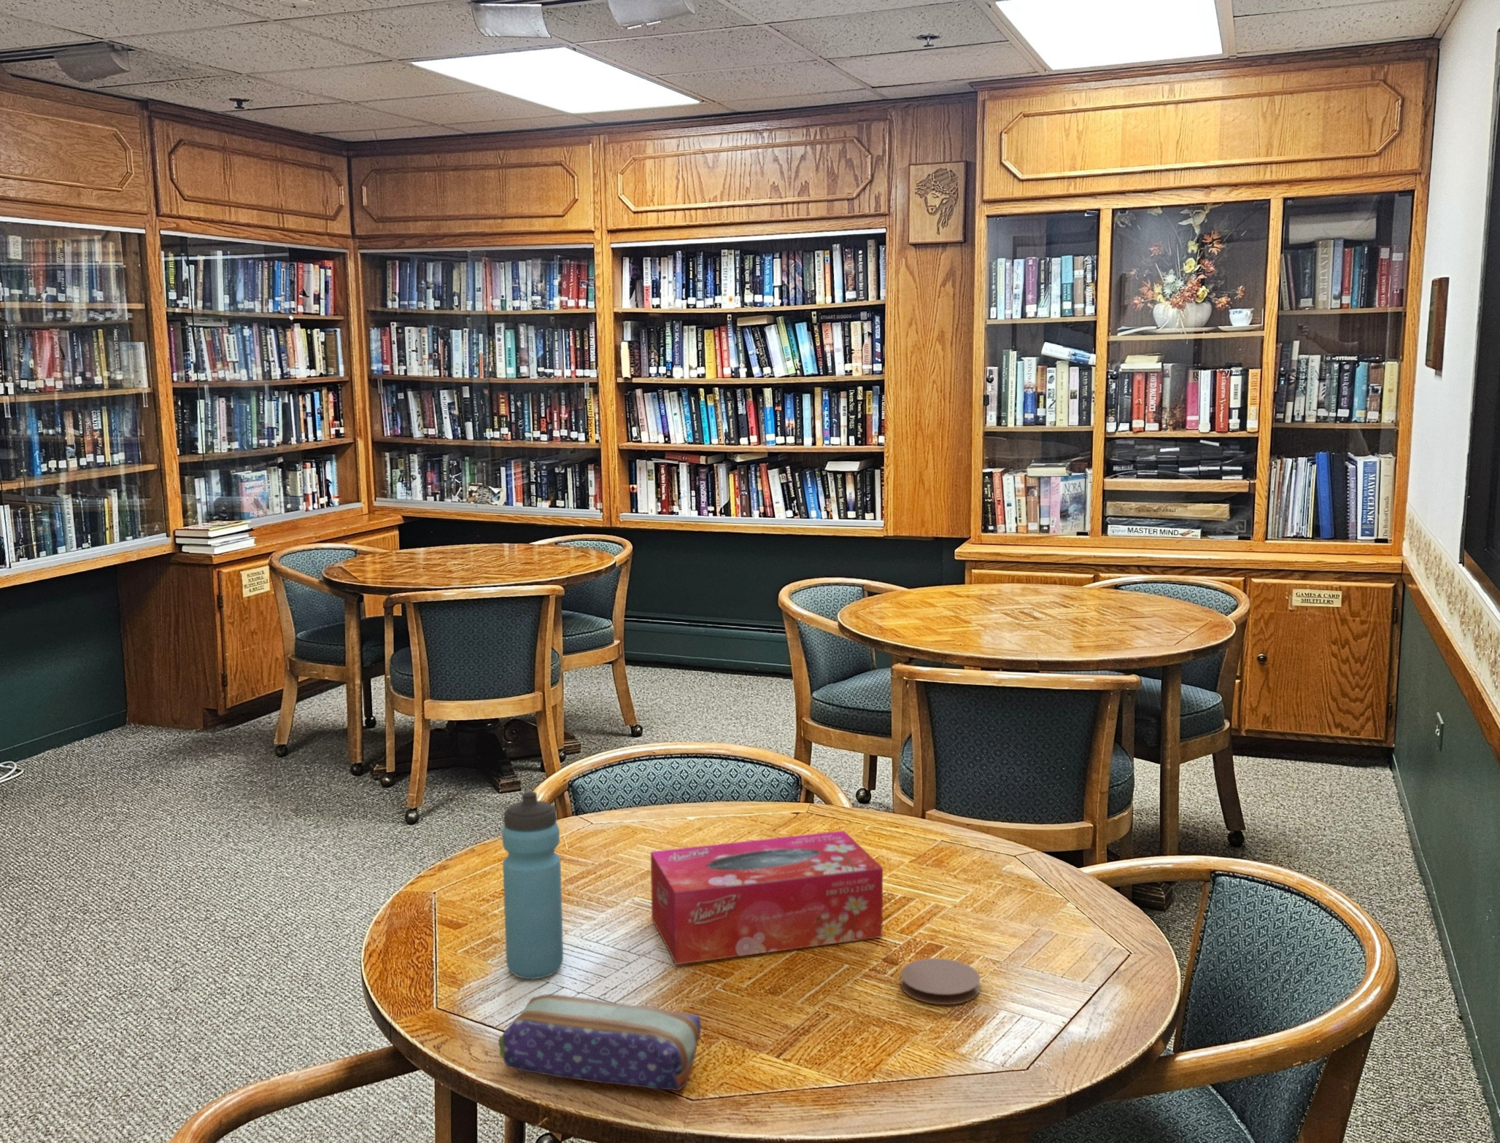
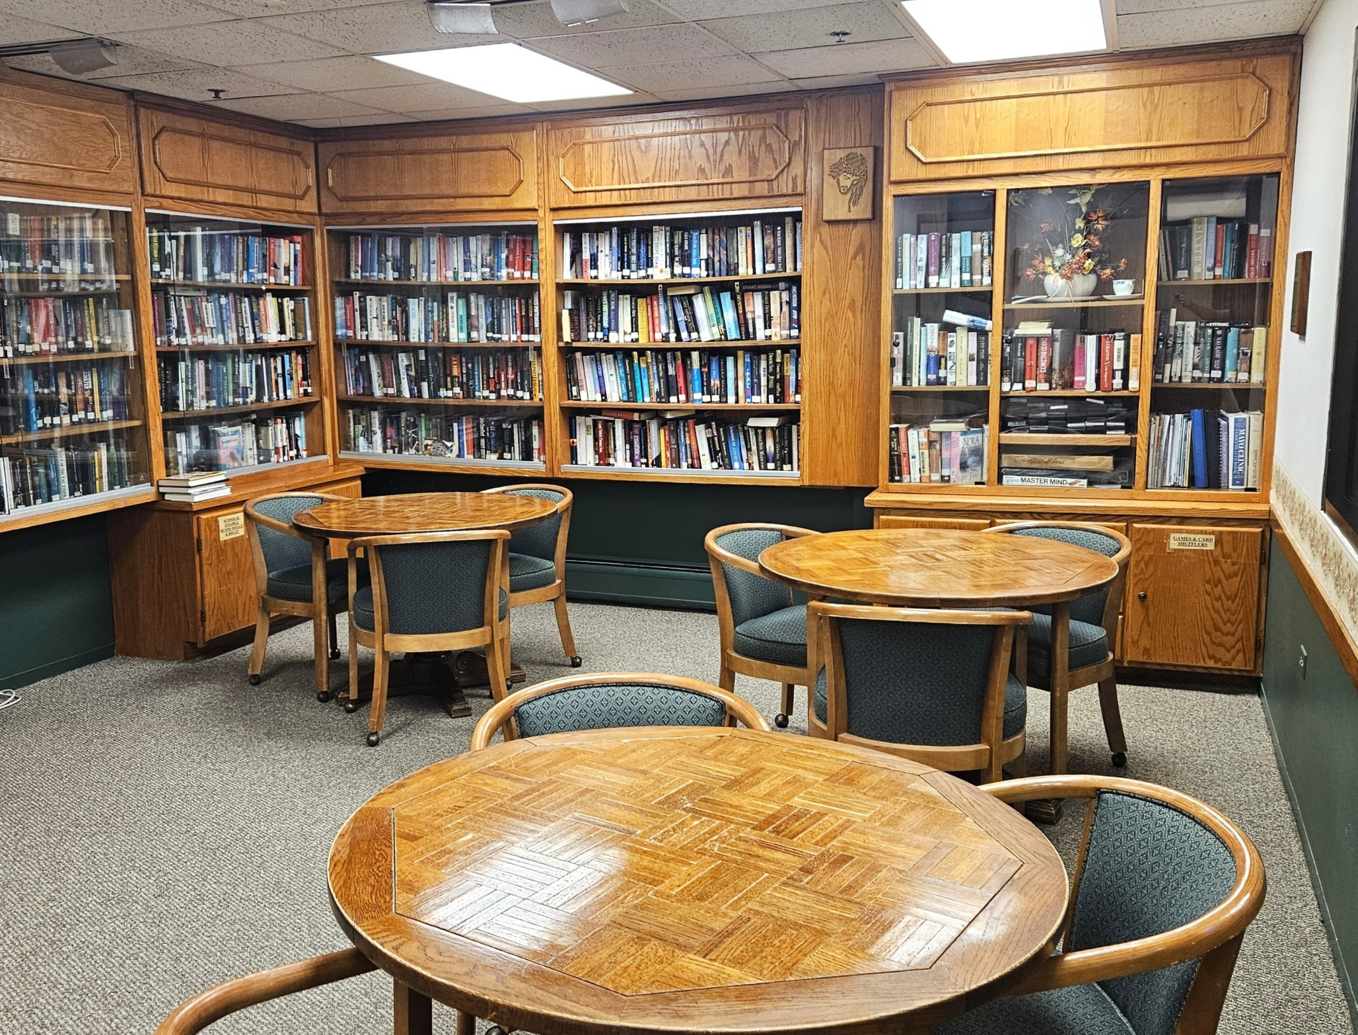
- pencil case (600, 1040)
- coaster (939, 981)
- tissue box (765, 893)
- water bottle (532, 881)
